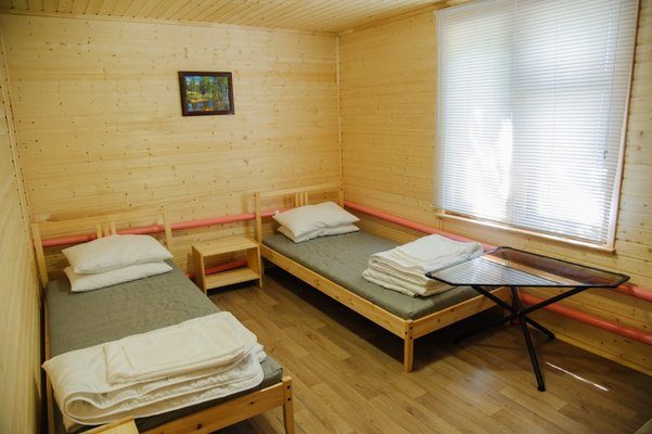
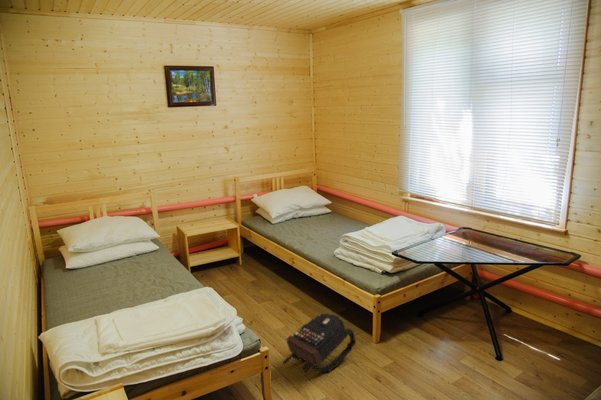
+ backpack (319, 343)
